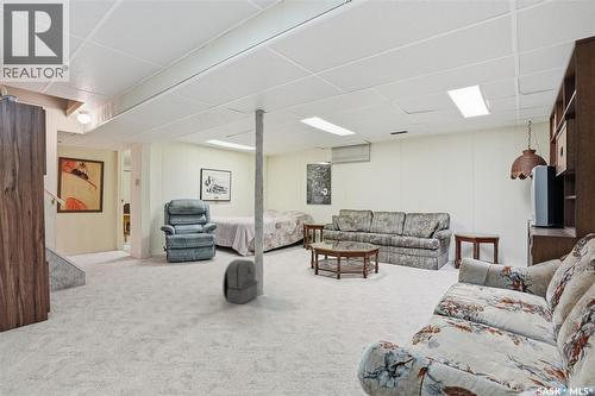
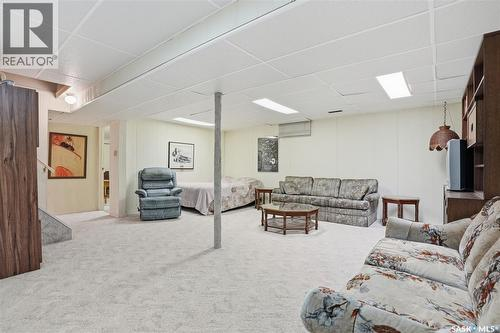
- backpack (239, 278)
